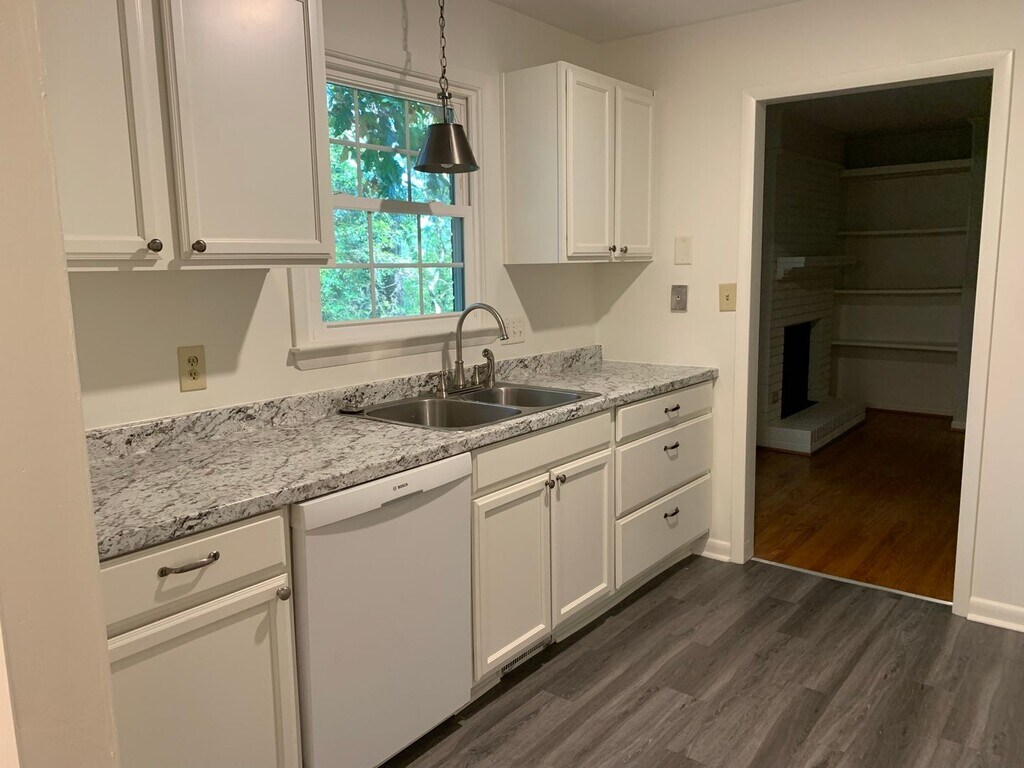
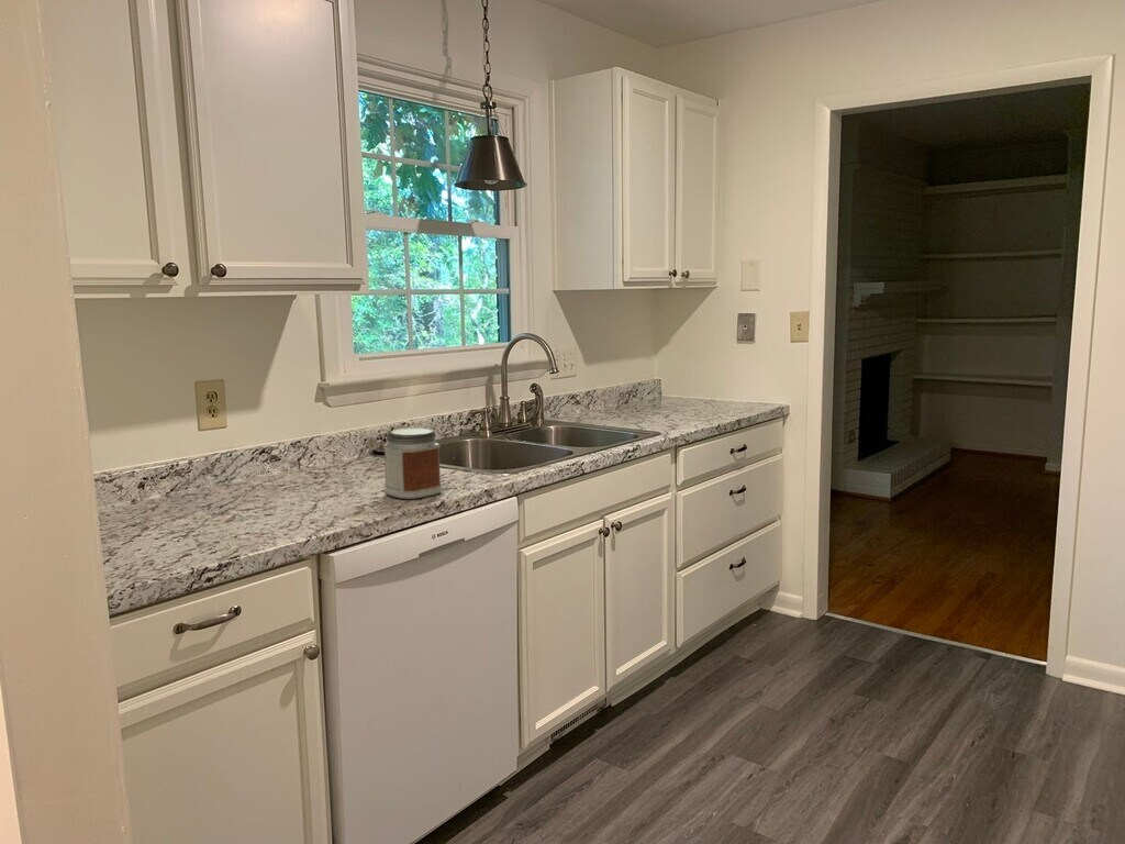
+ jar (412, 462)
